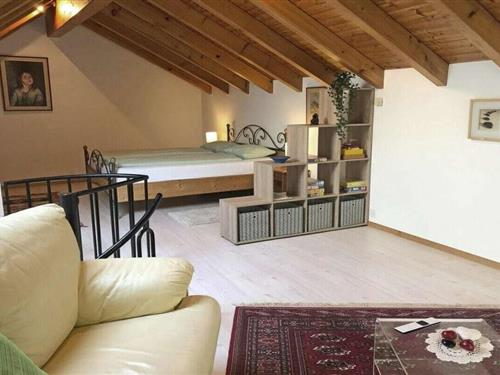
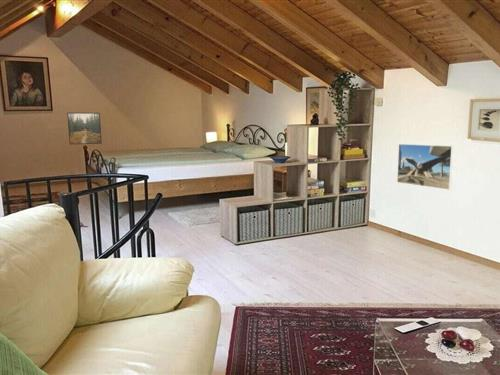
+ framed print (423, 165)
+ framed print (84, 128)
